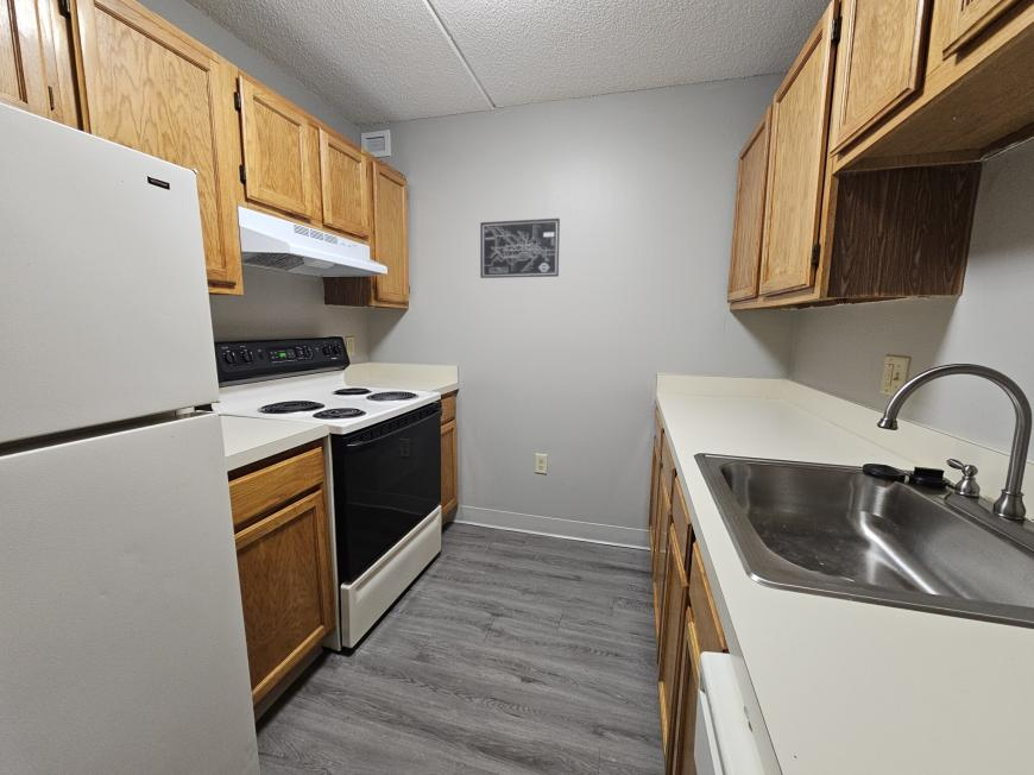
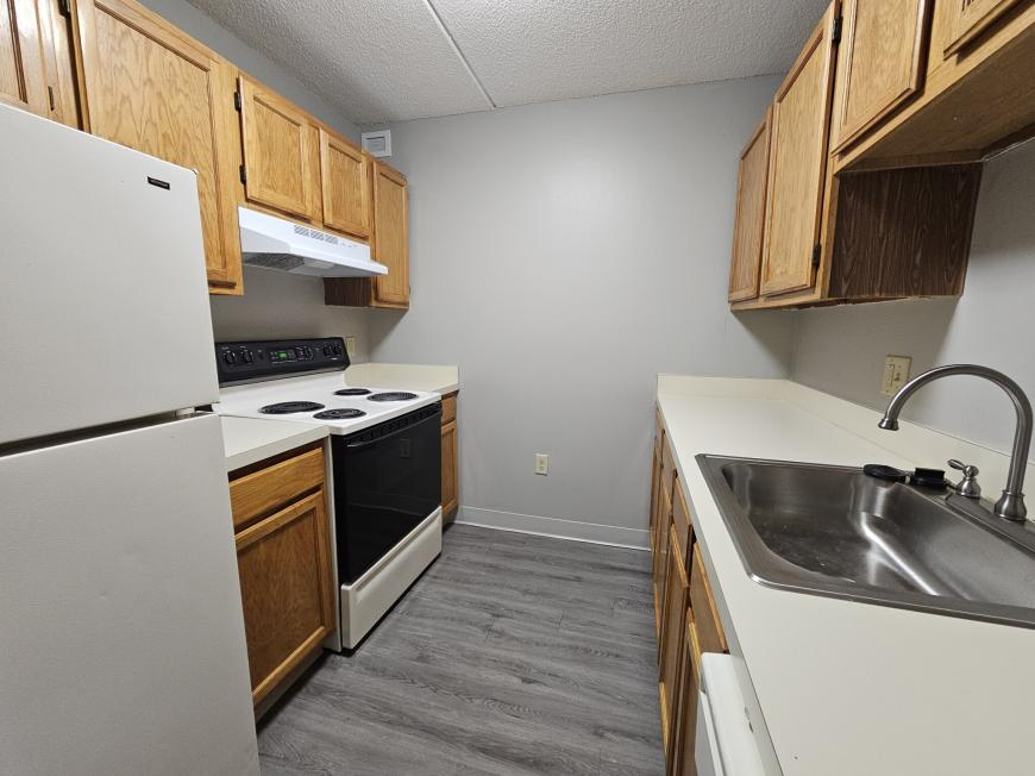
- wall art (518, 248)
